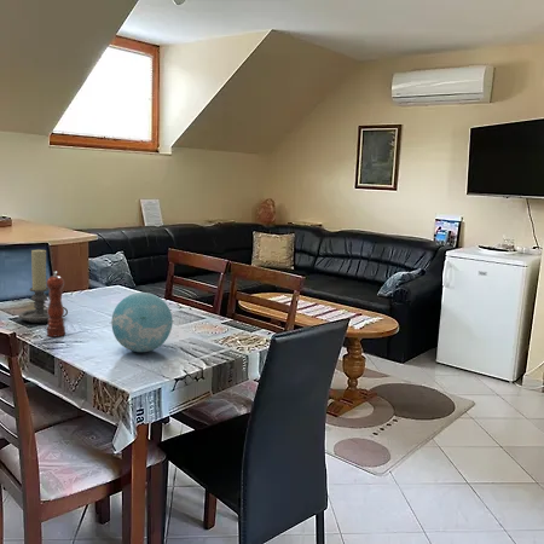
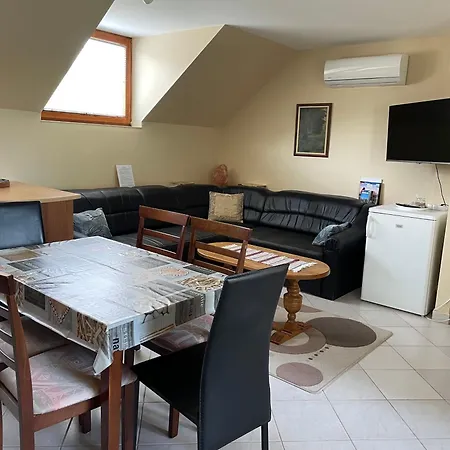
- pepper mill (56, 302)
- decorative ball (141, 322)
- candle holder (42, 284)
